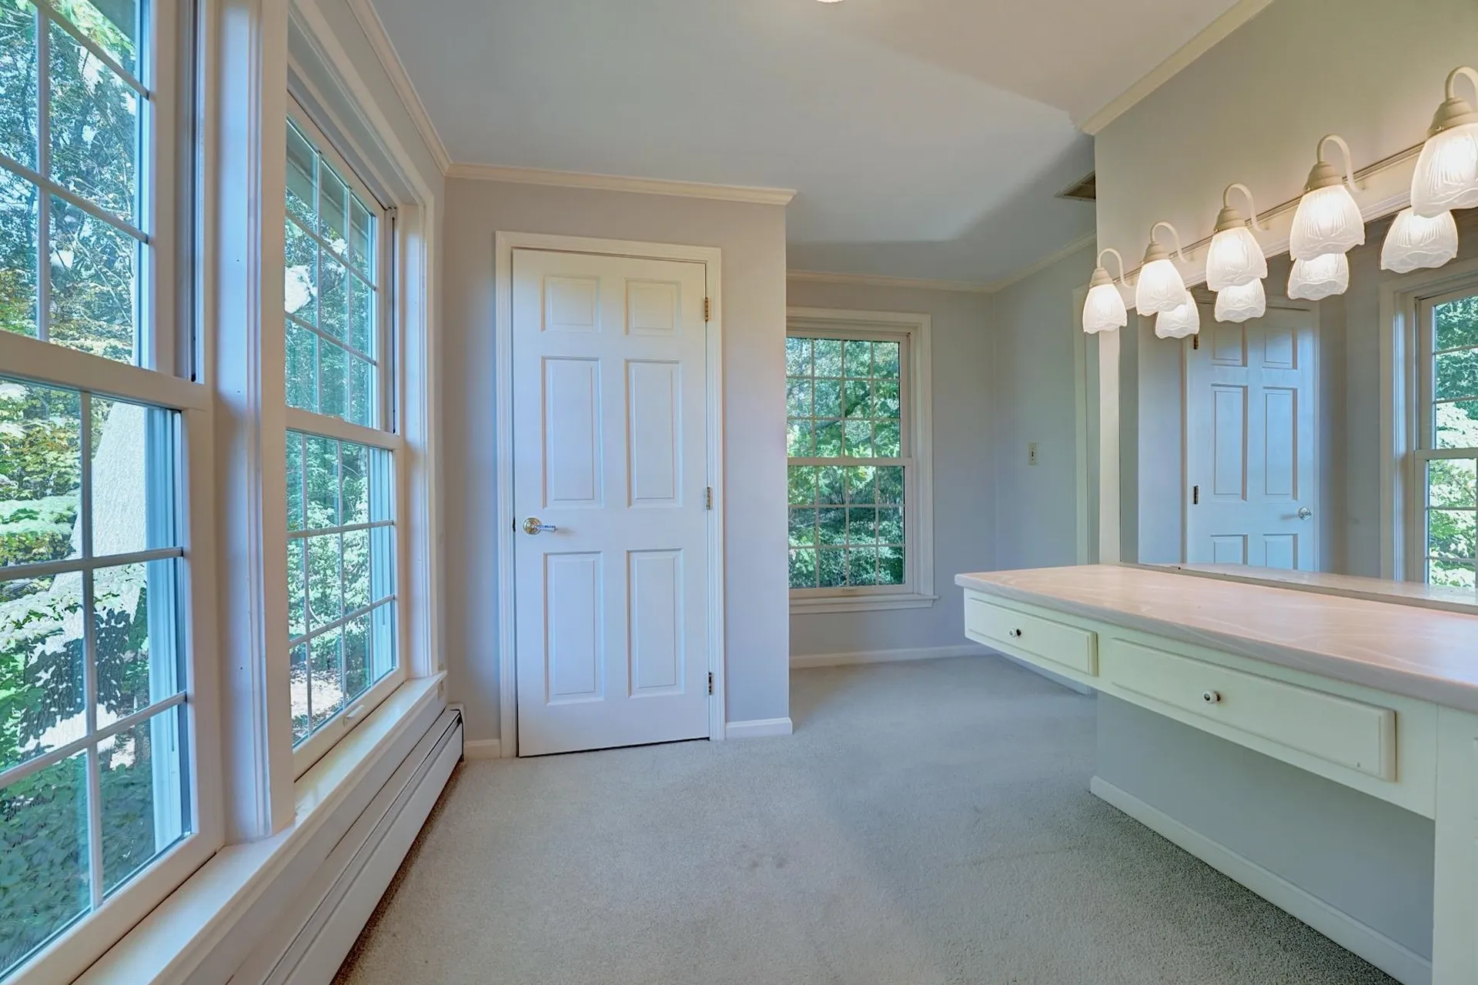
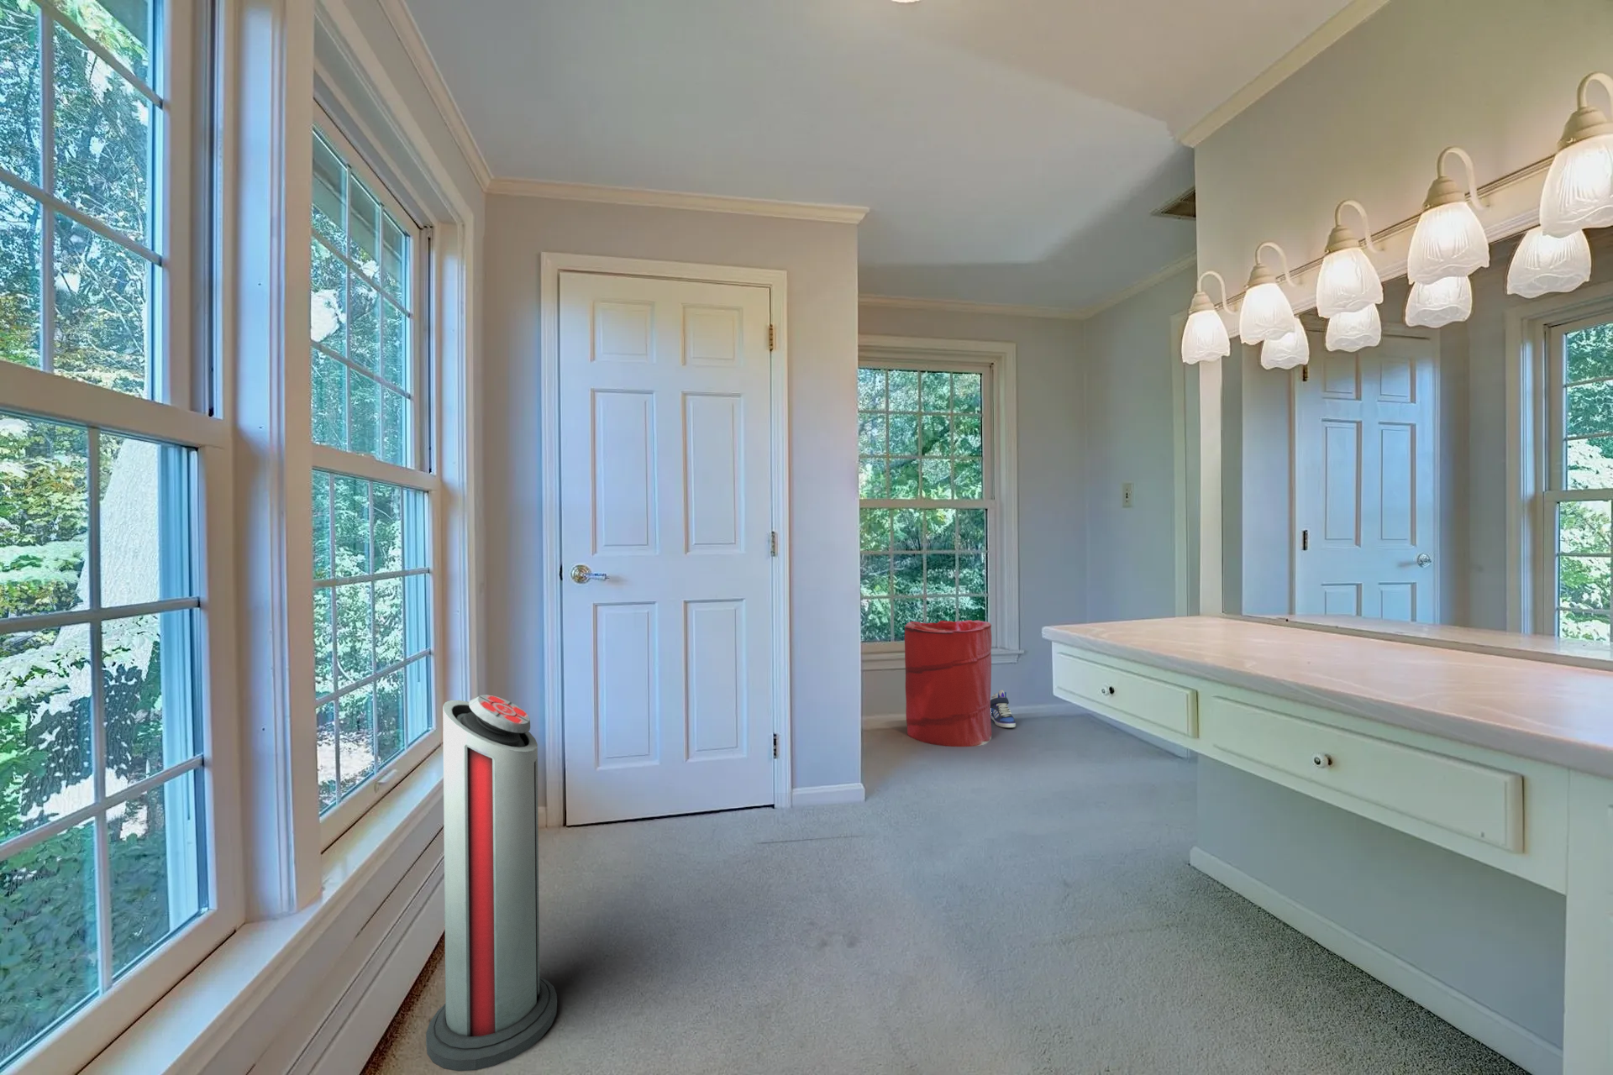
+ air purifier (492, 859)
+ laundry hamper (948, 677)
+ sneaker (1001, 707)
